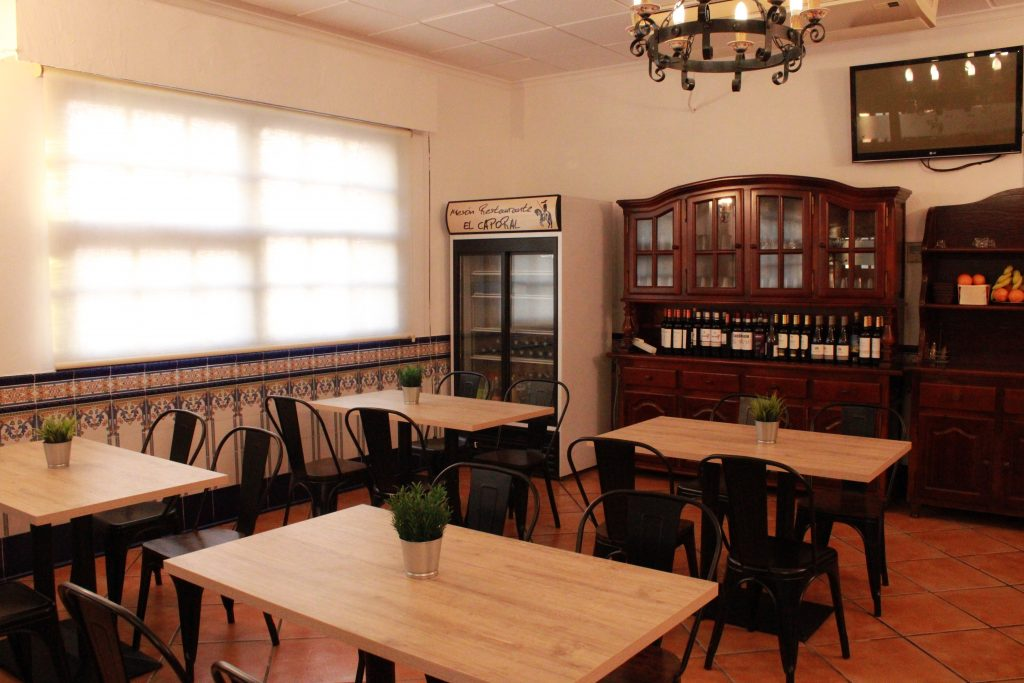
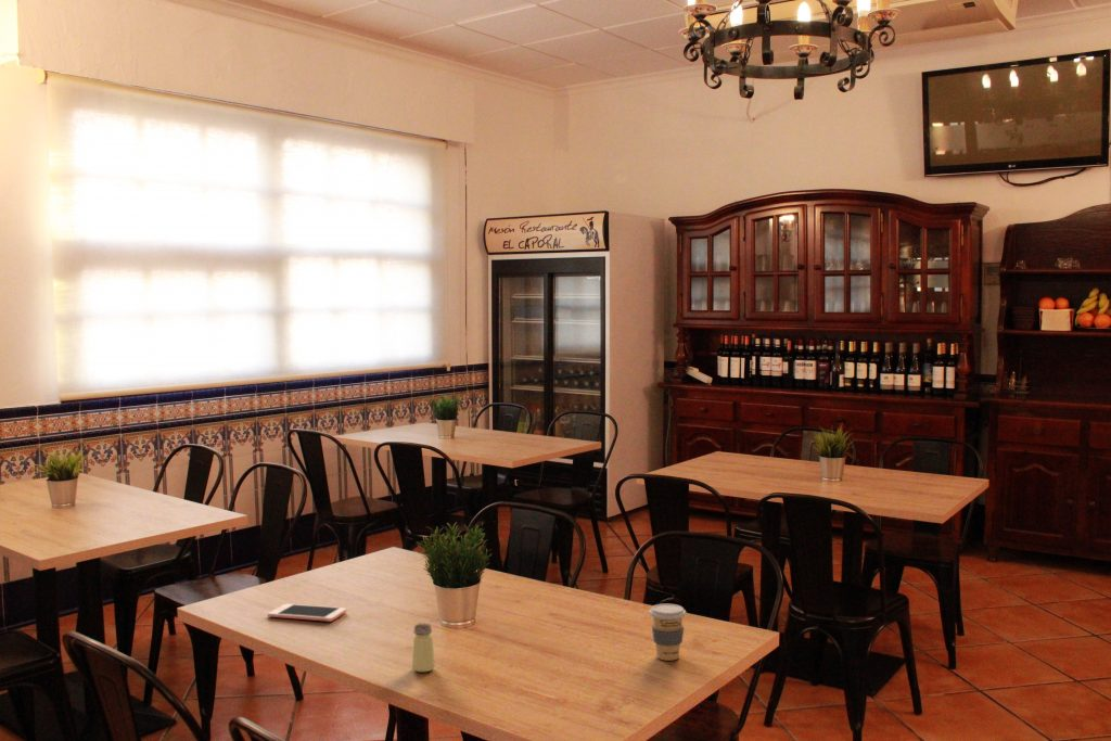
+ saltshaker (423, 646)
+ coffee cup (667, 631)
+ cell phone (307, 612)
